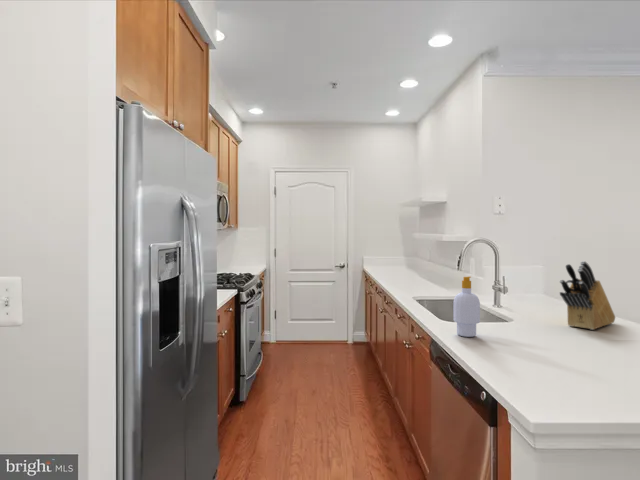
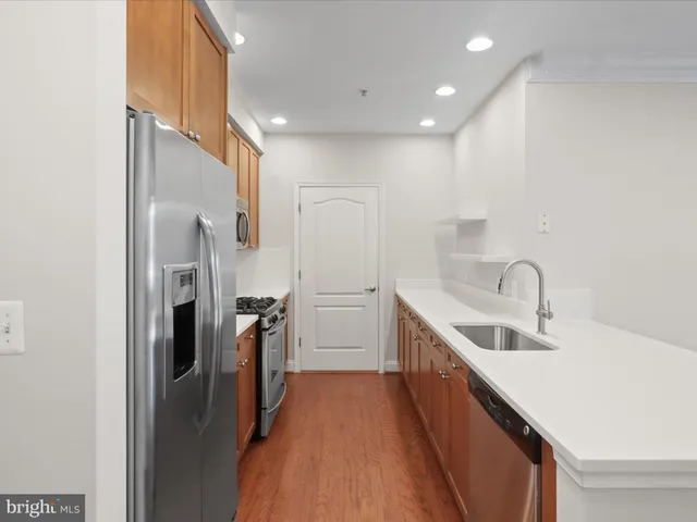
- knife block (587, 293)
- soap bottle (466, 306)
